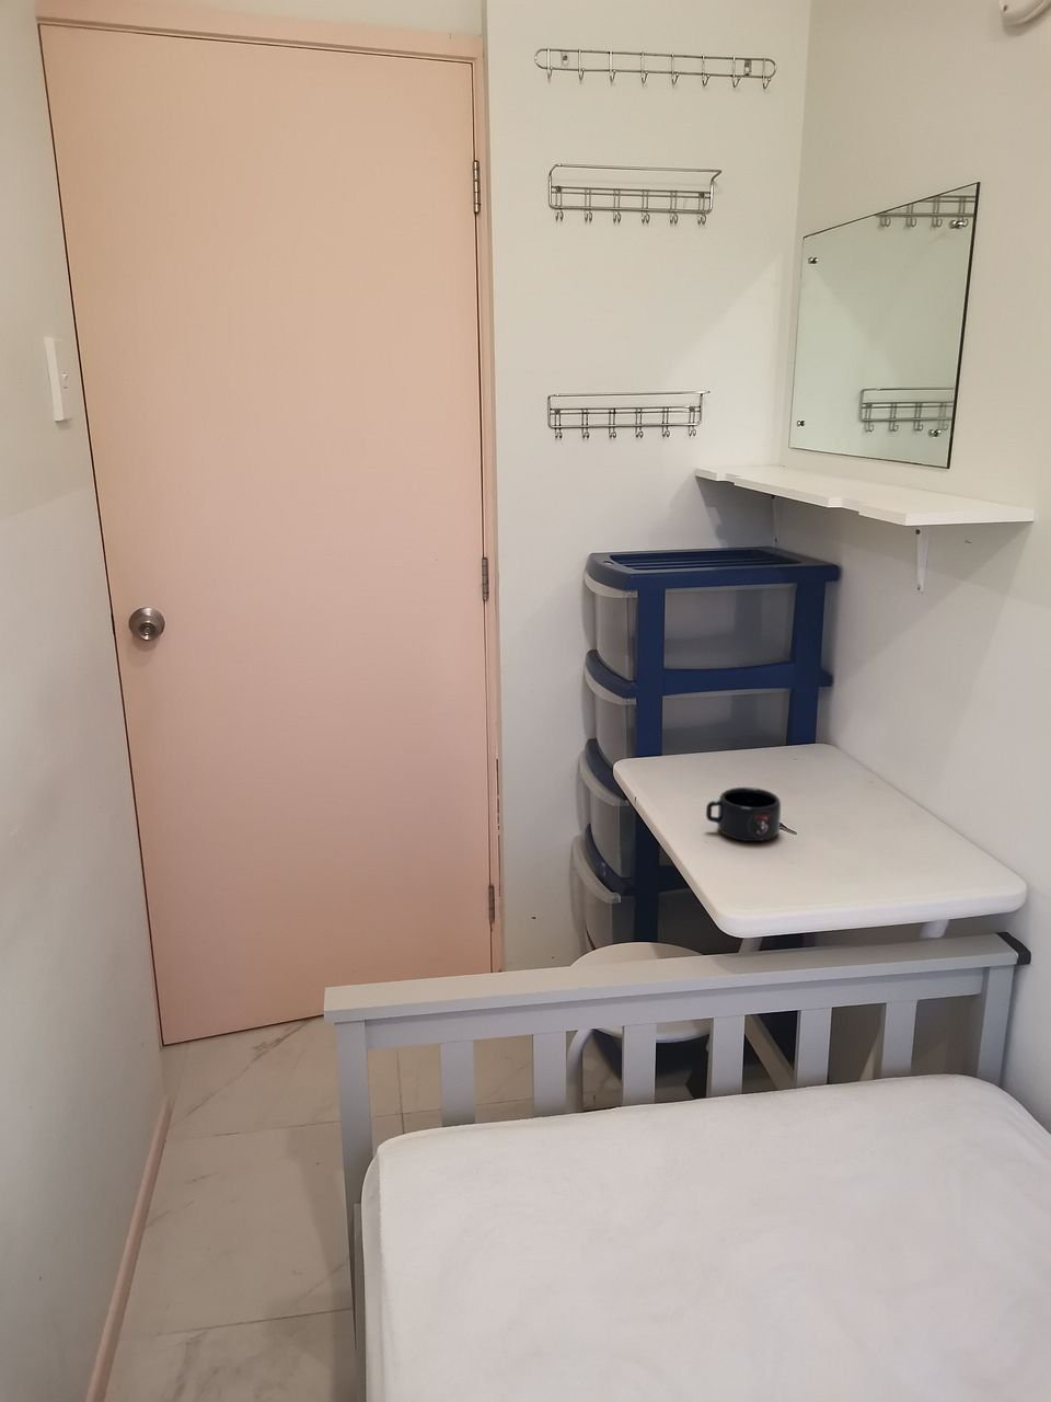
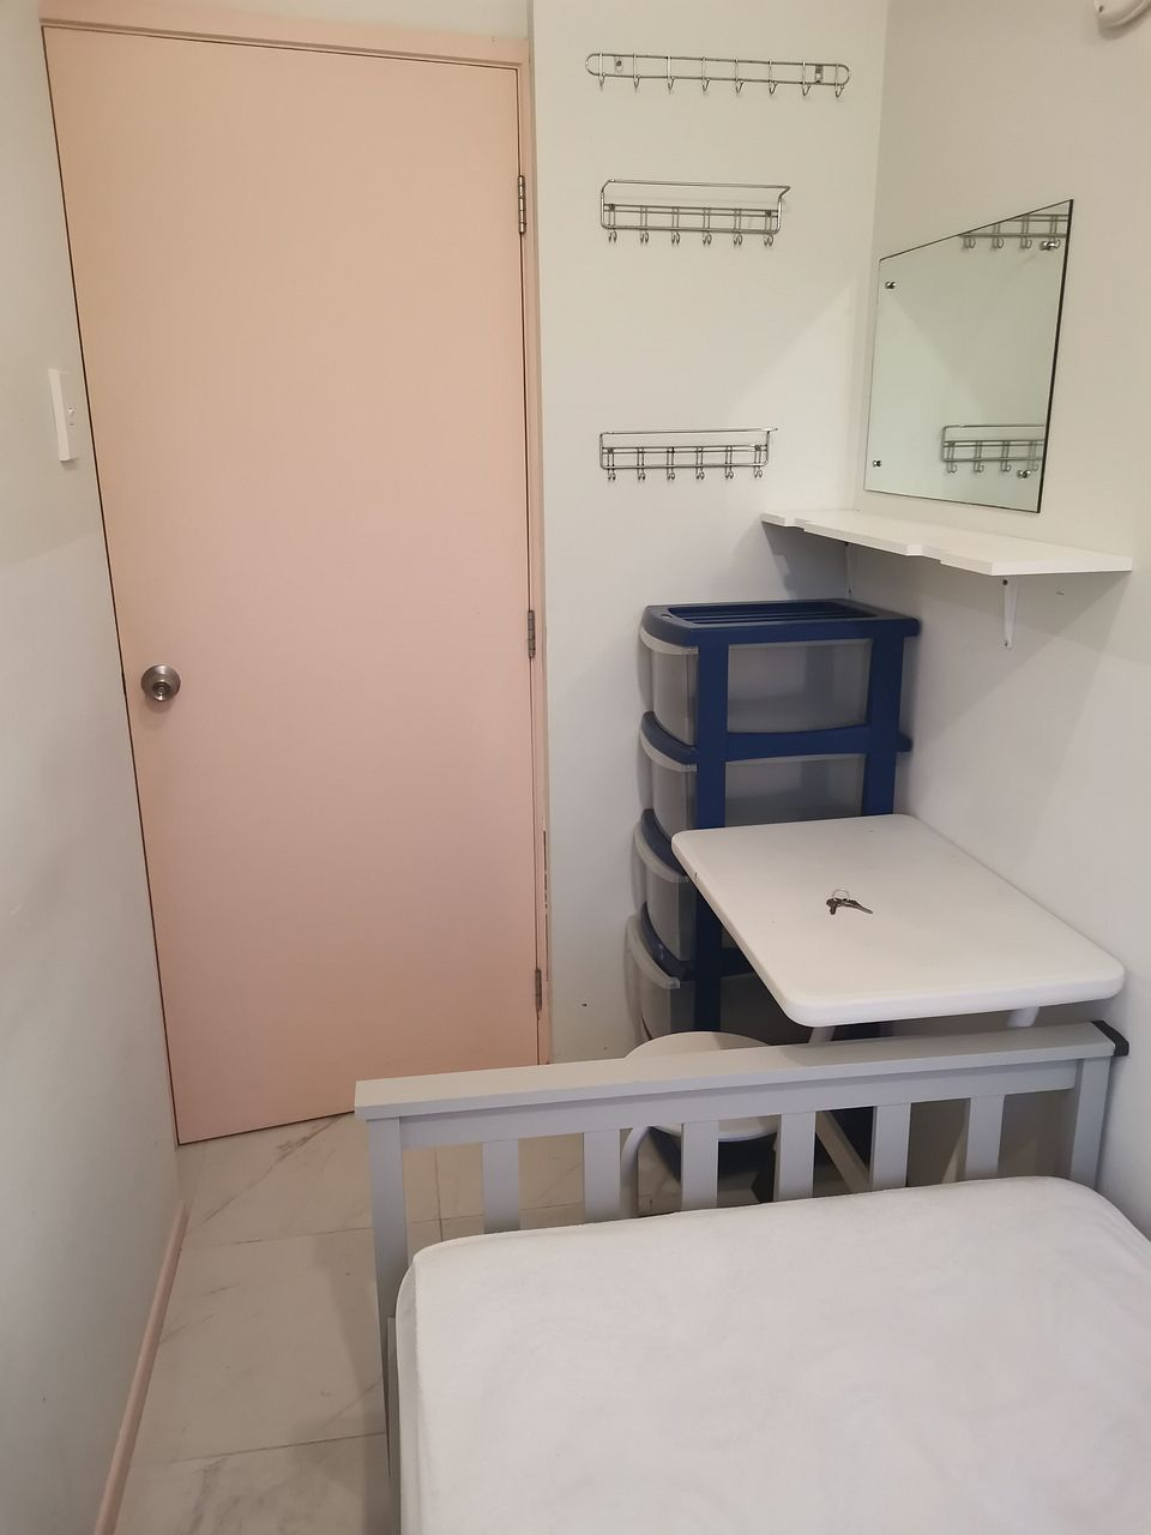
- mug (742, 814)
